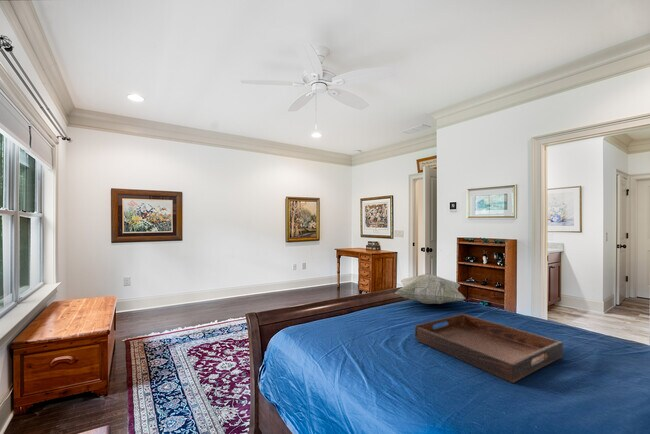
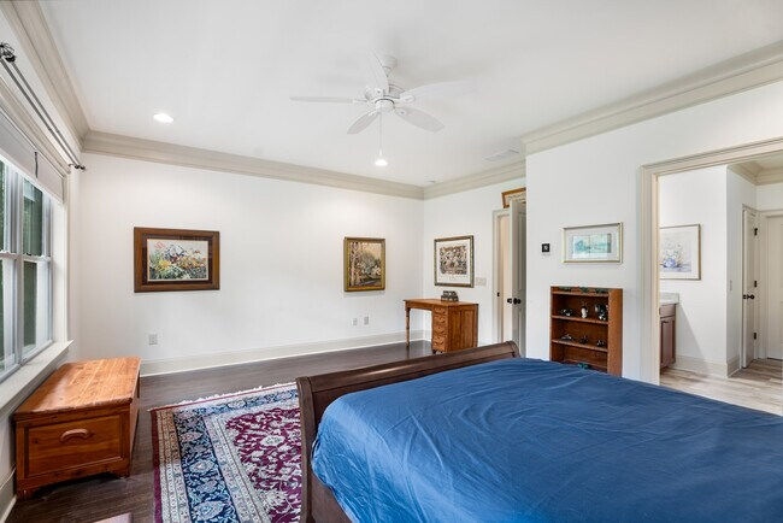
- serving tray (482, 340)
- decorative pillow (429, 288)
